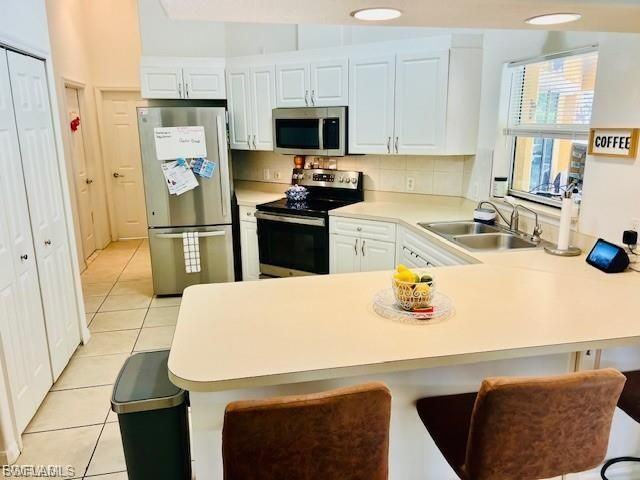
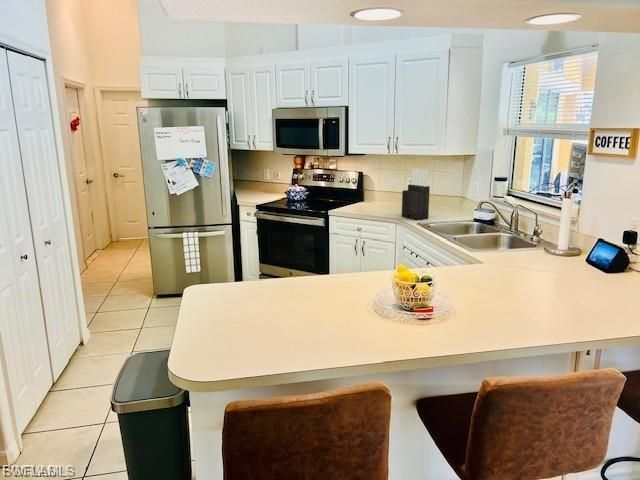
+ knife block (414, 193)
